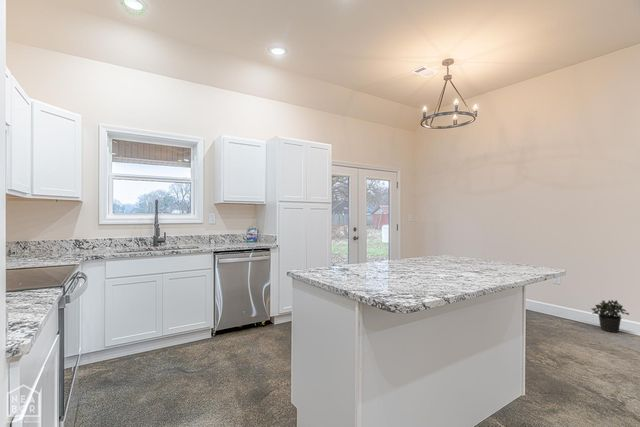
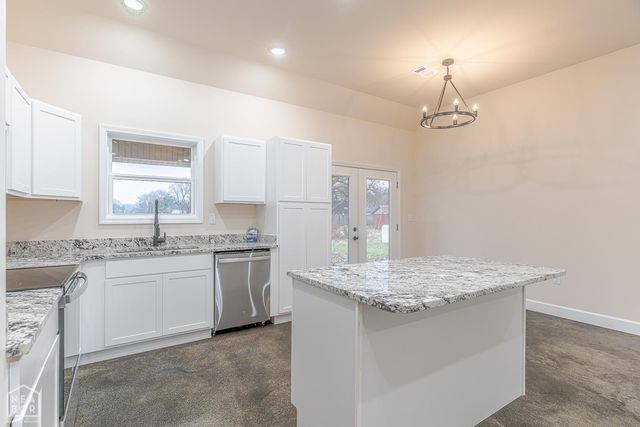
- potted plant (611, 315)
